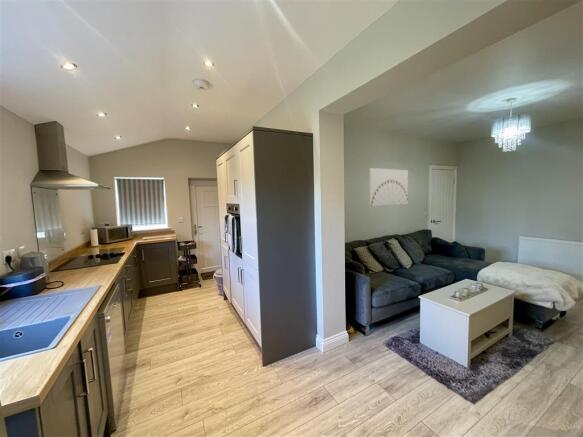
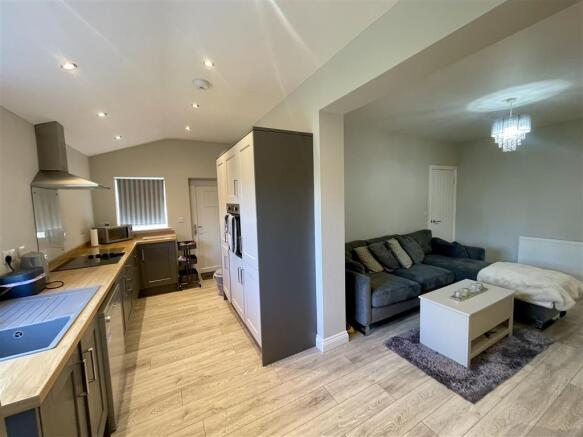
- wall art (389, 187)
